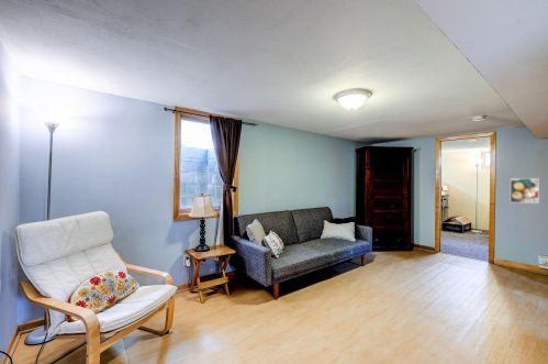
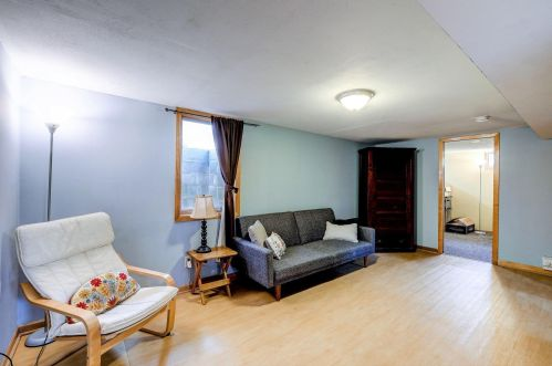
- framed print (524, 190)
